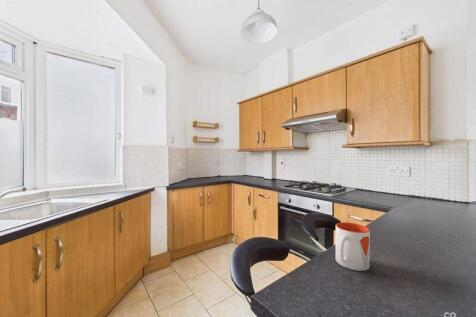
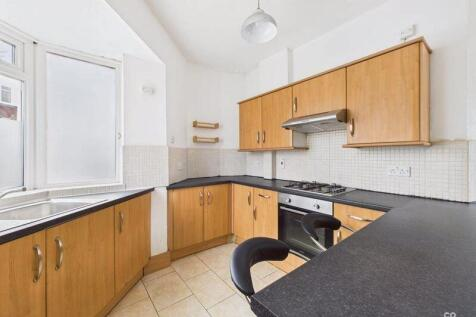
- mug (349, 246)
